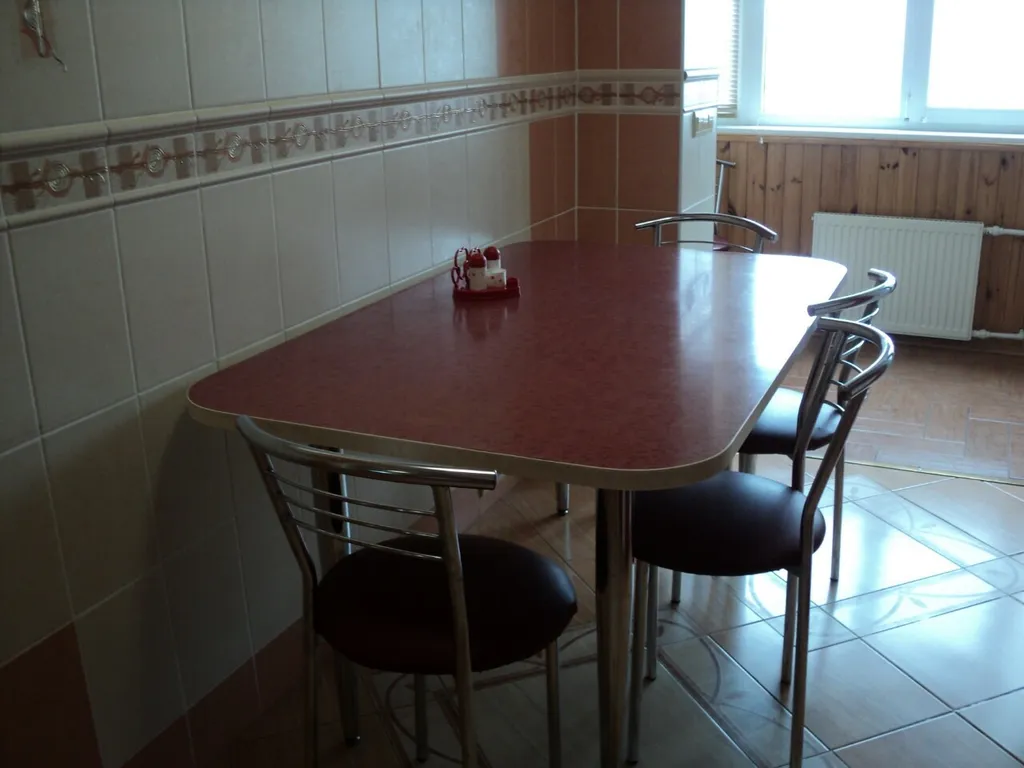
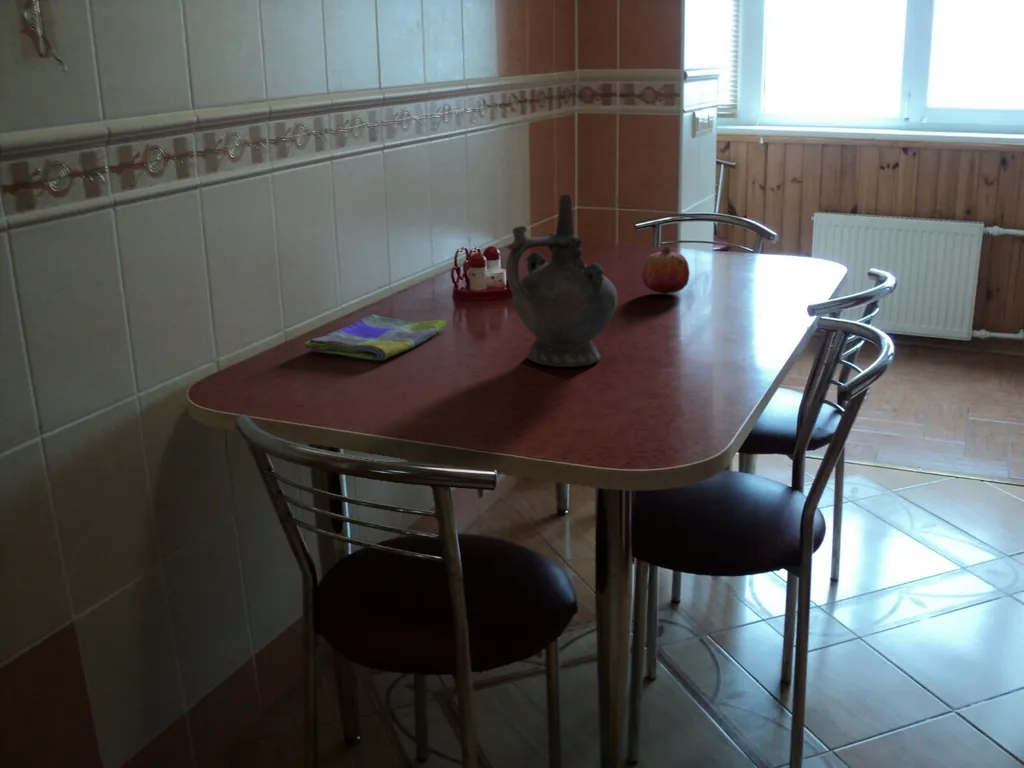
+ dish towel (377, 335)
+ fruit (665, 270)
+ ceremonial vessel (559, 279)
